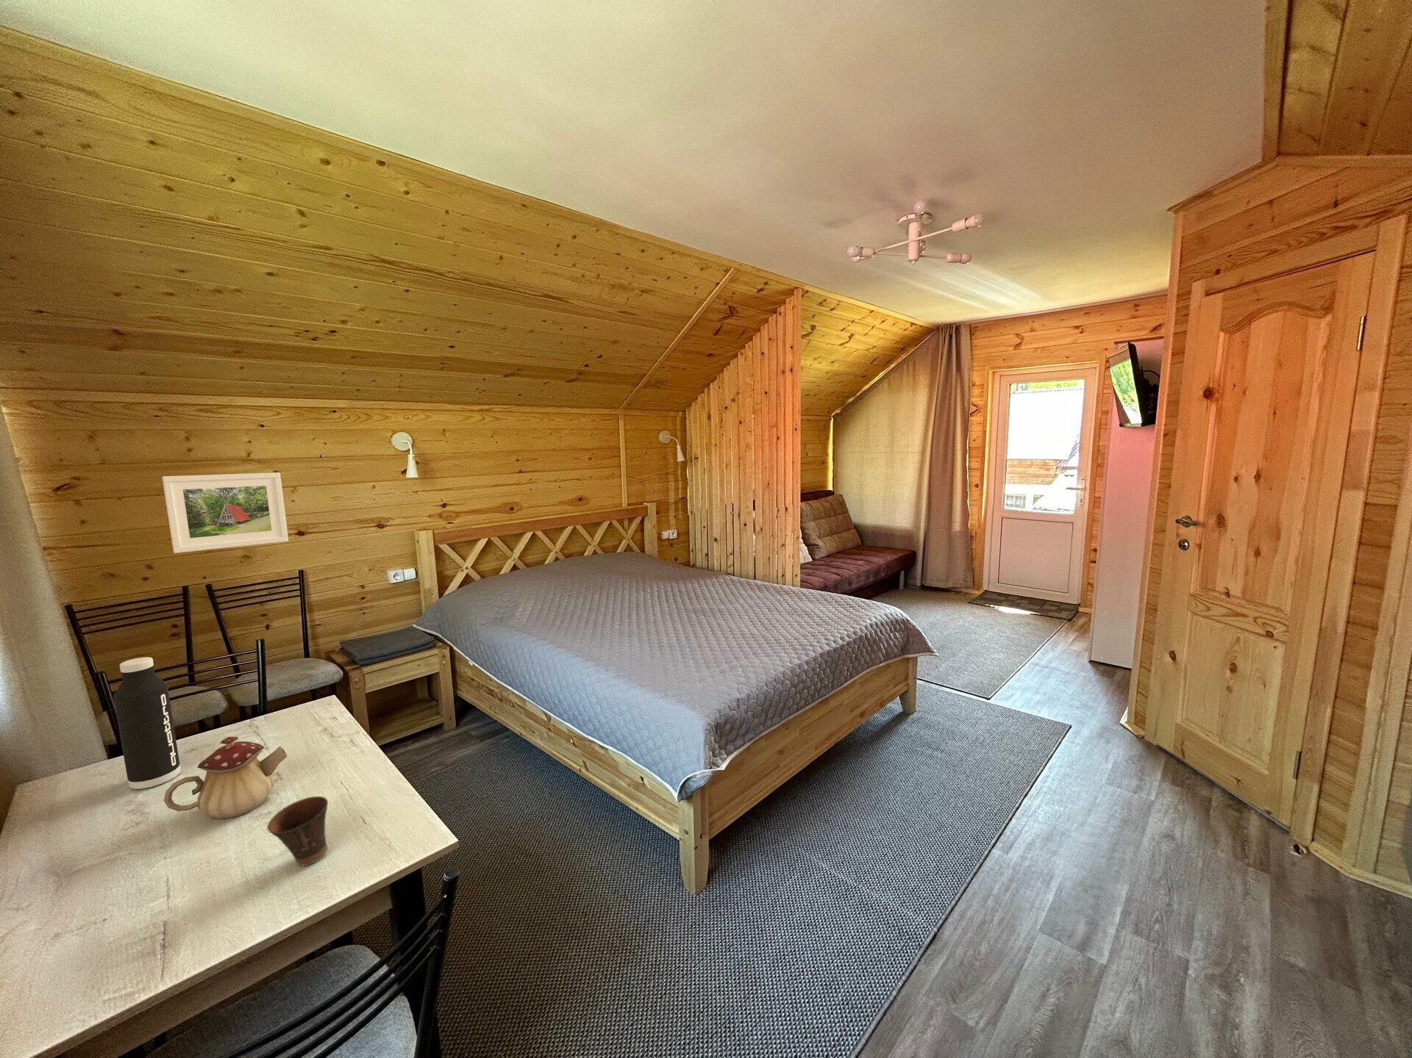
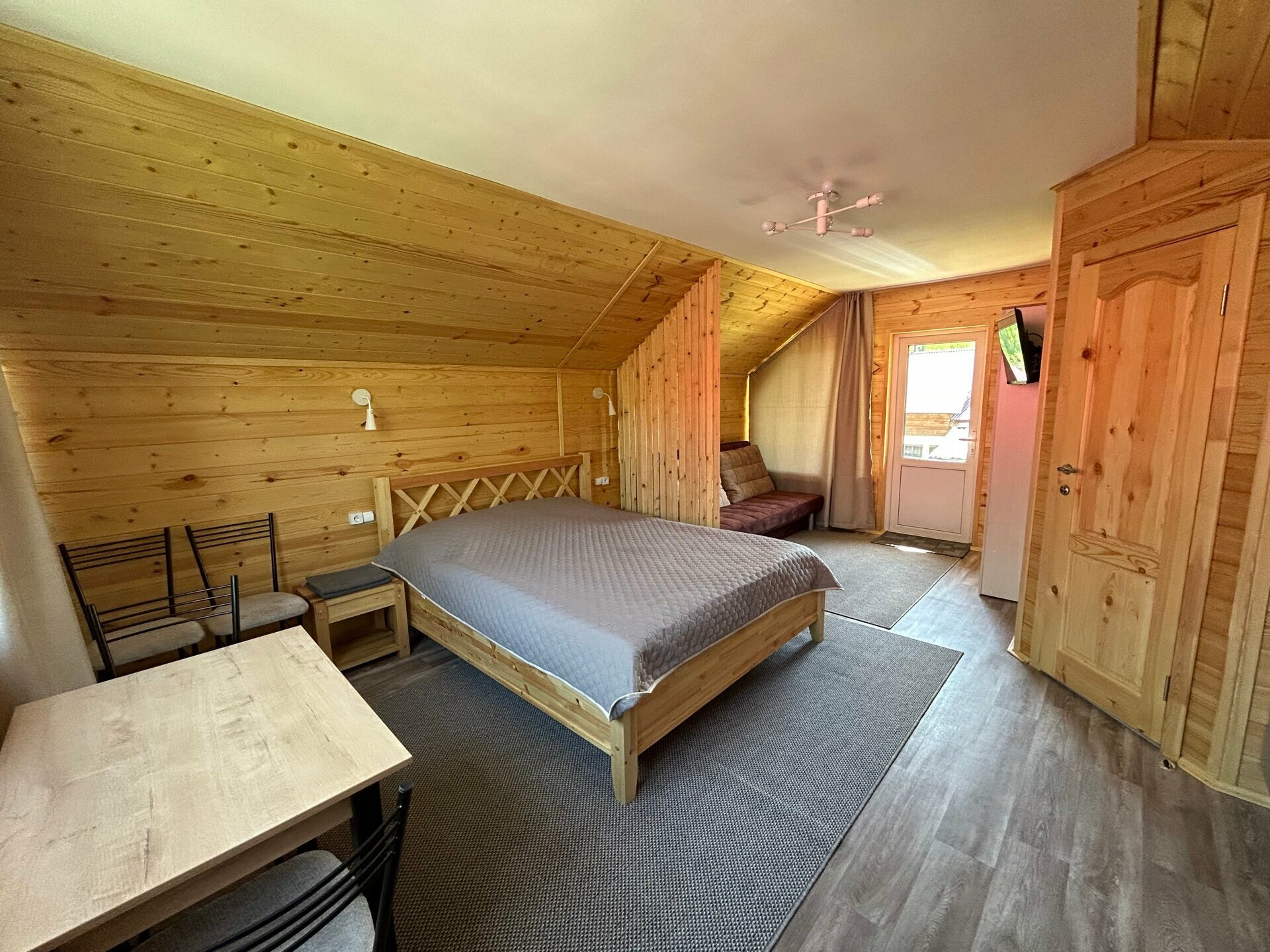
- cup (301, 836)
- teapot (228, 772)
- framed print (229, 510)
- water bottle (147, 720)
